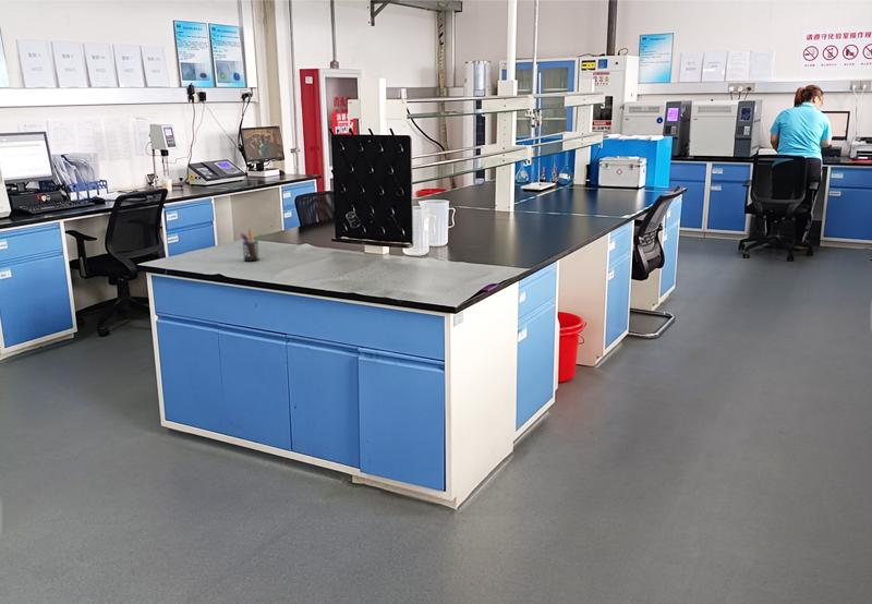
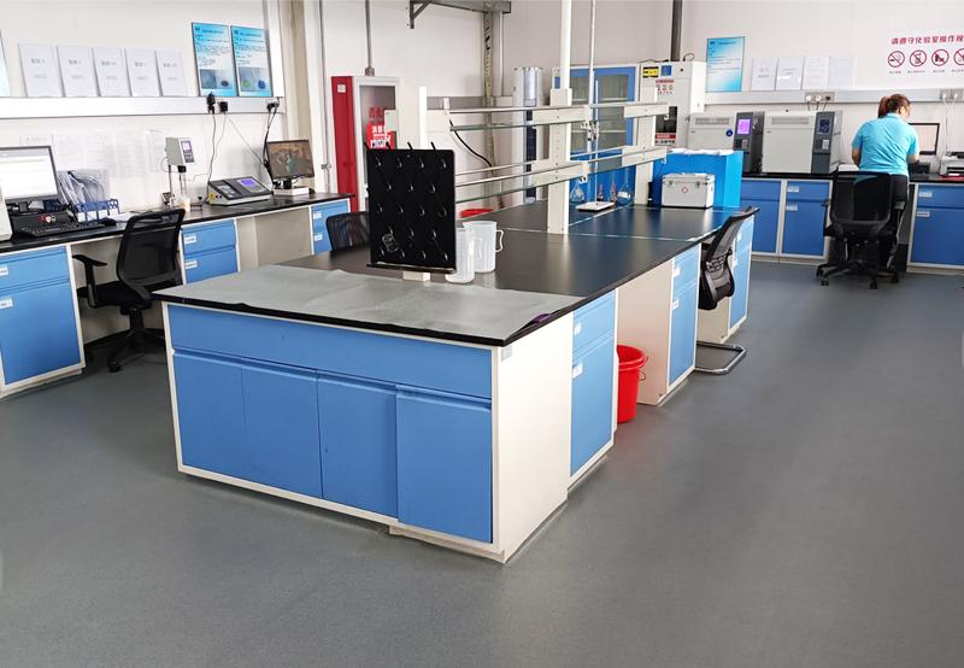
- pen holder (252, 244)
